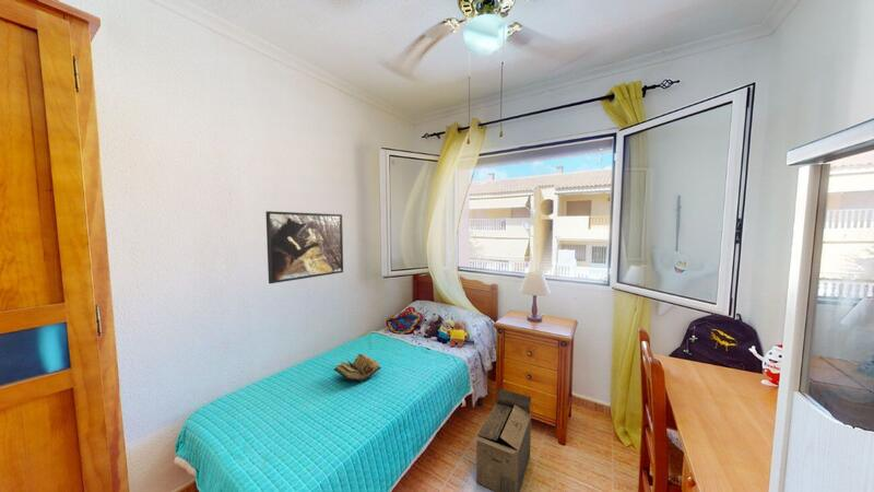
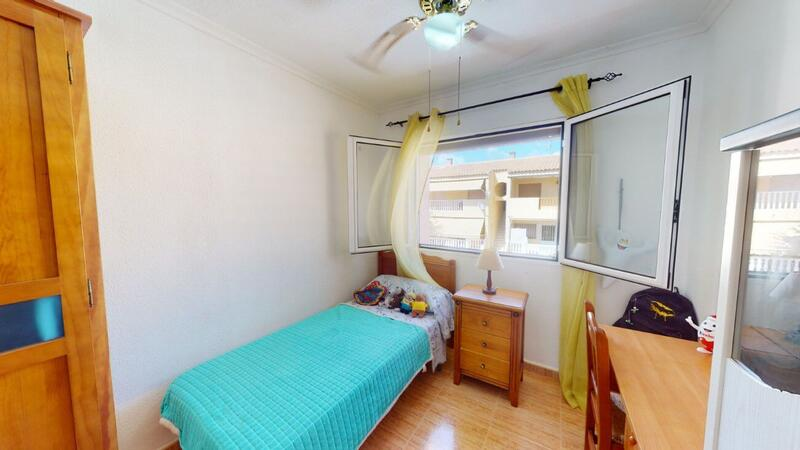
- book (357, 367)
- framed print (309, 245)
- cardboard box (504, 442)
